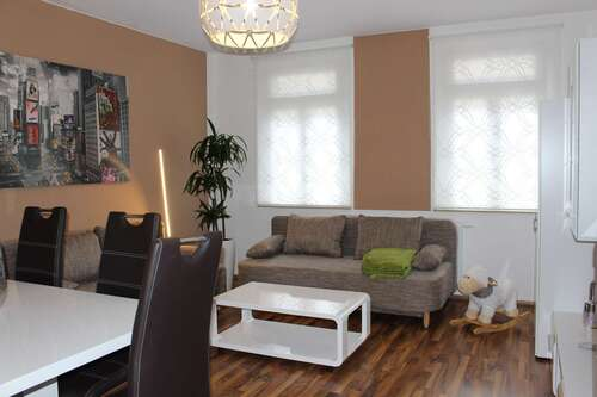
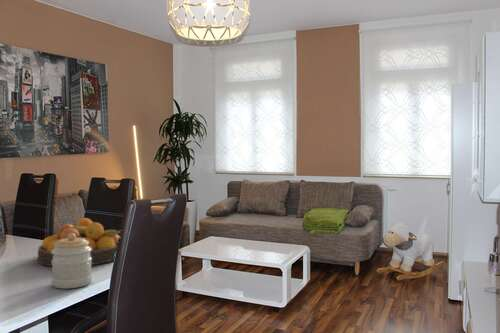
+ jar (72, 258)
+ fruit bowl (82, 237)
